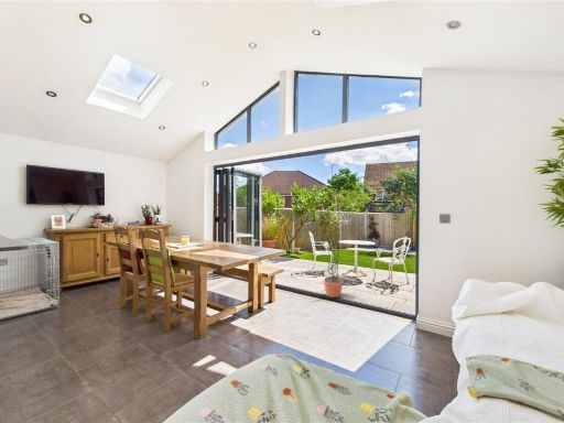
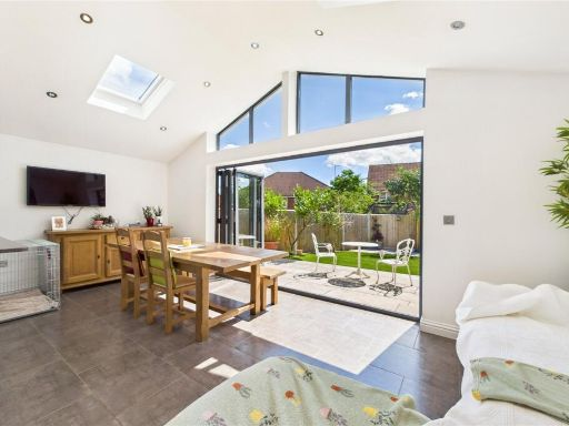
- decorative plant (333, 261)
